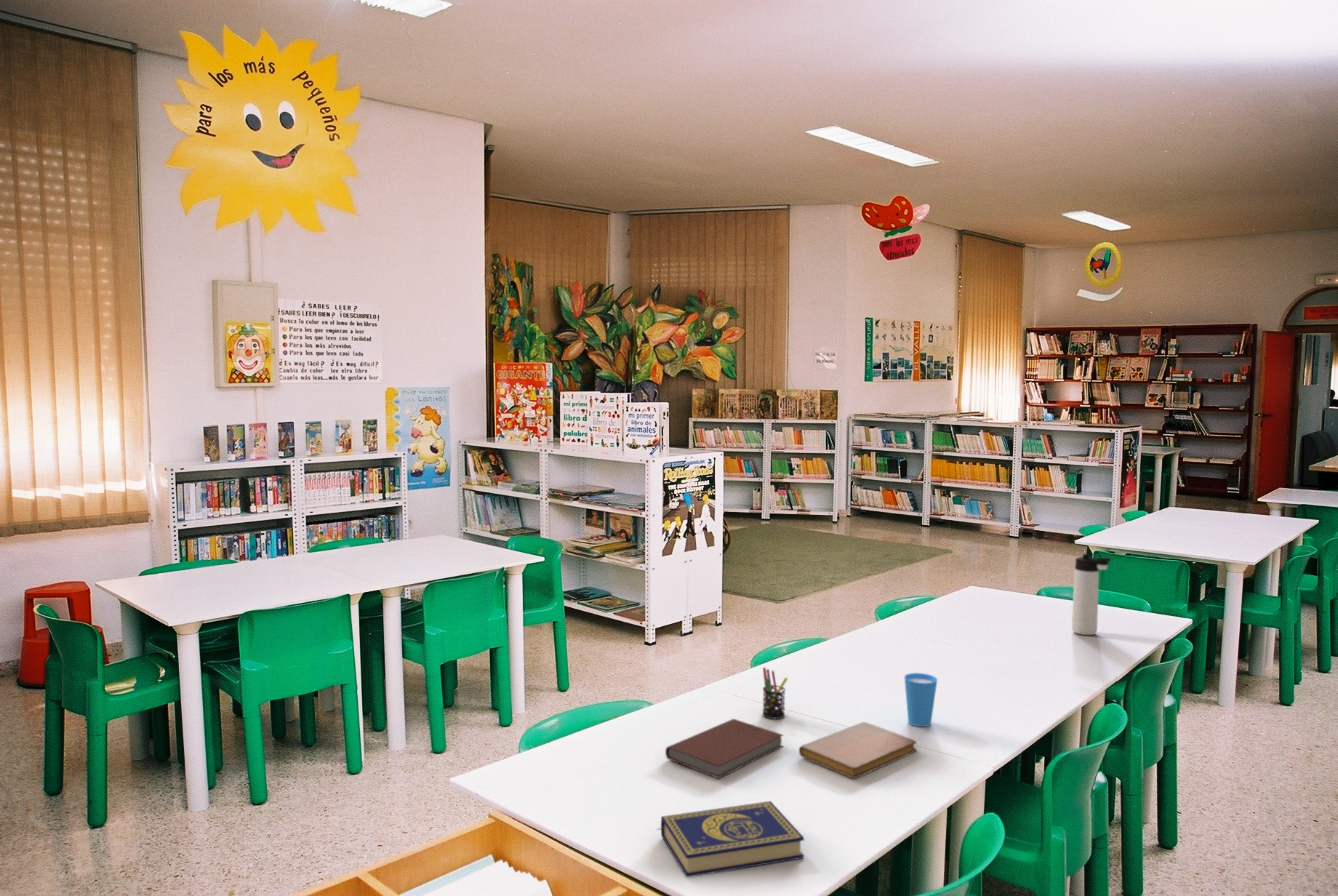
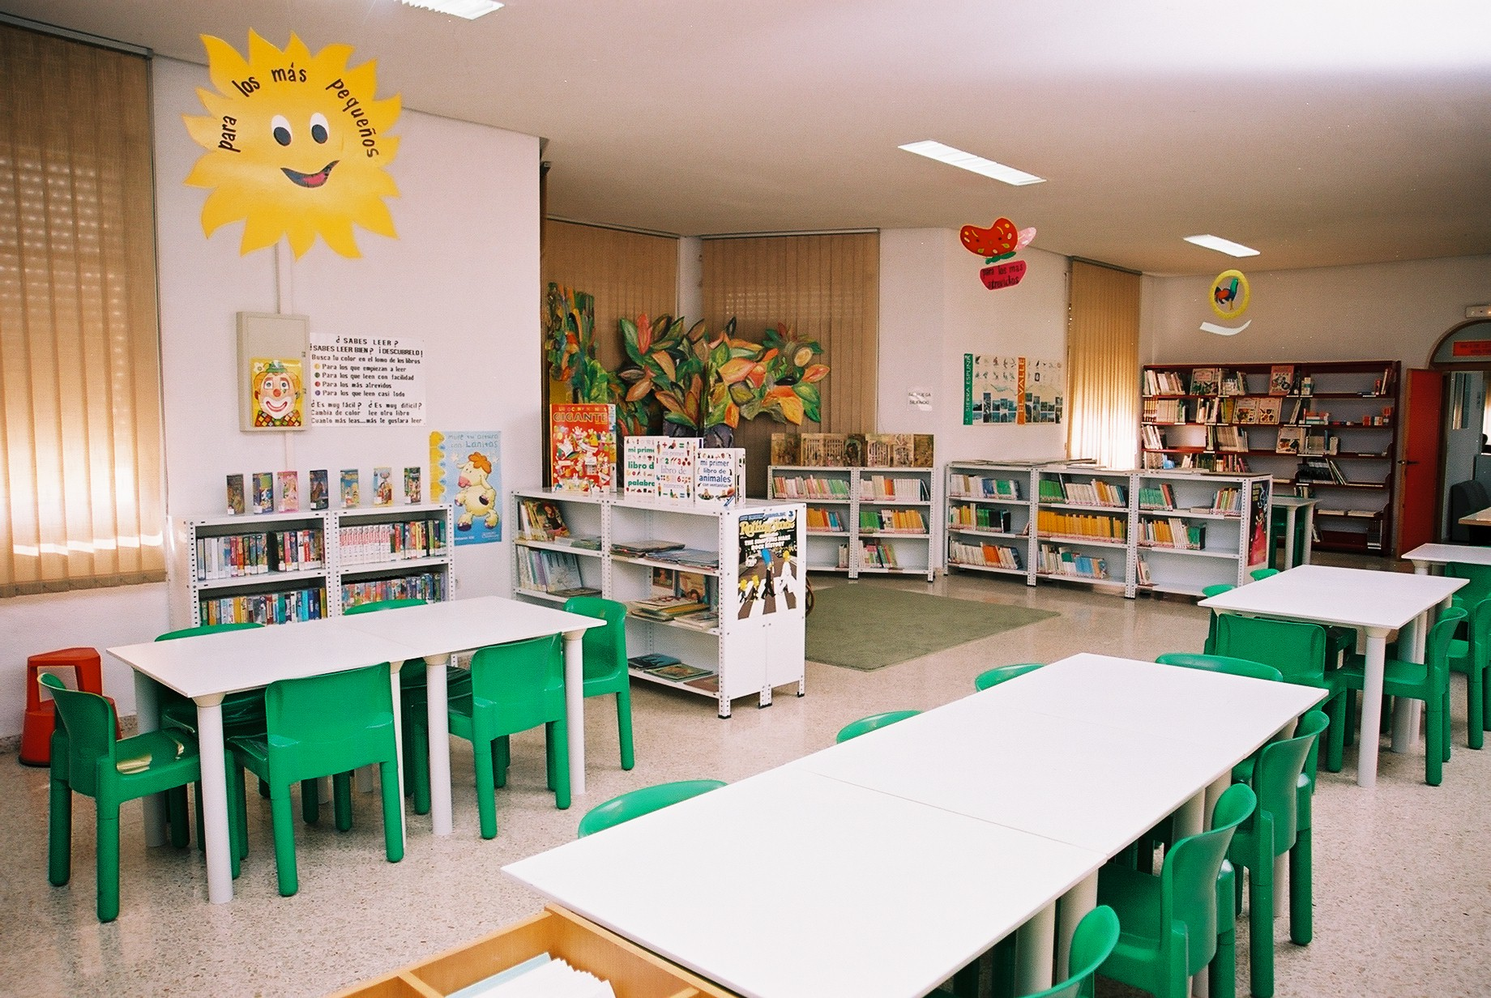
- pen holder (771, 692)
- thermos bottle (1091, 594)
- notebook (858, 748)
- book (727, 836)
- cup (920, 700)
- book (725, 746)
